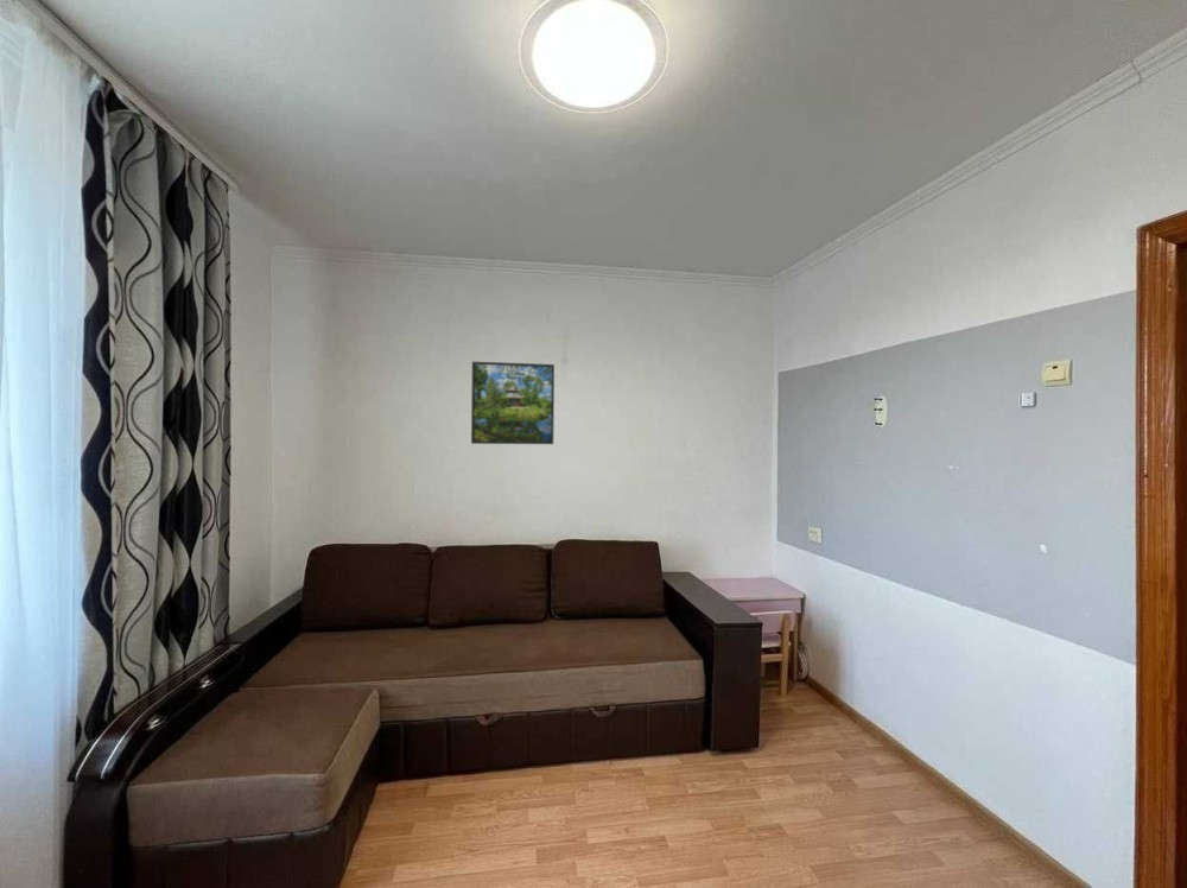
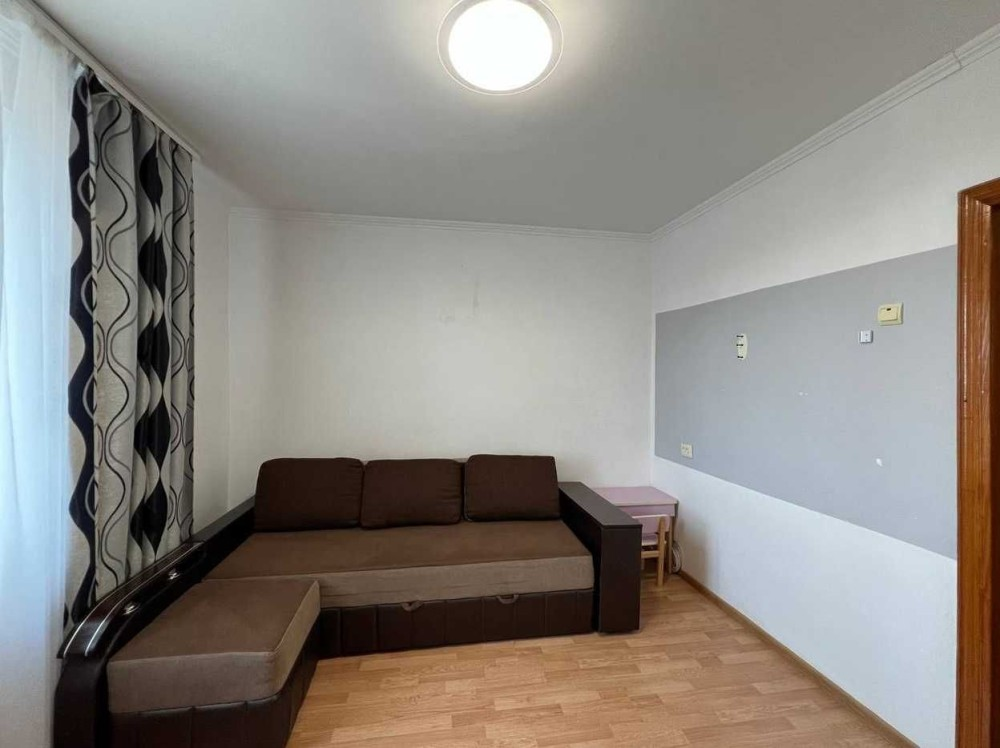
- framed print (513, 402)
